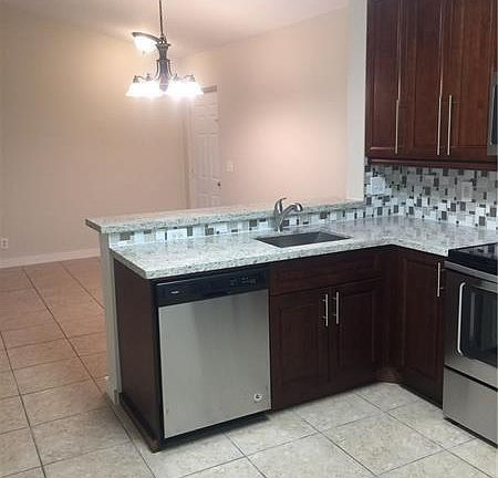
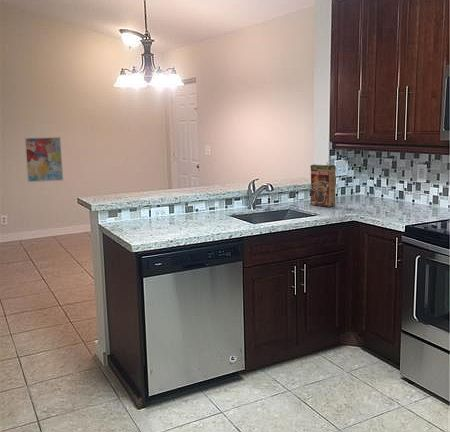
+ wall art (44, 159)
+ cereal box (322, 183)
